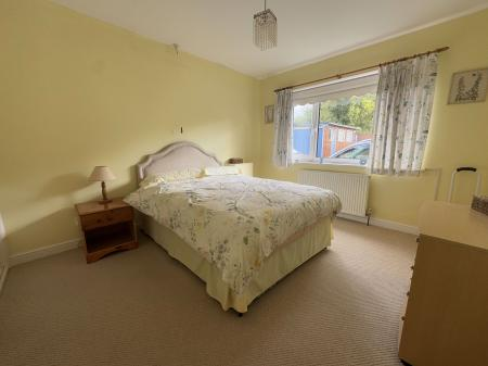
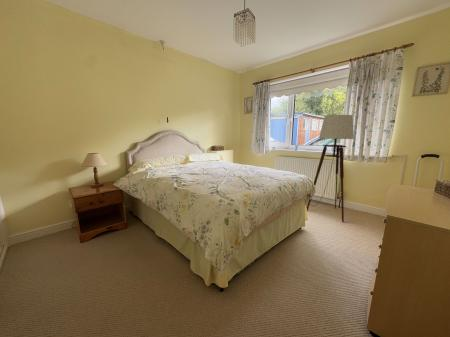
+ floor lamp (331, 166)
